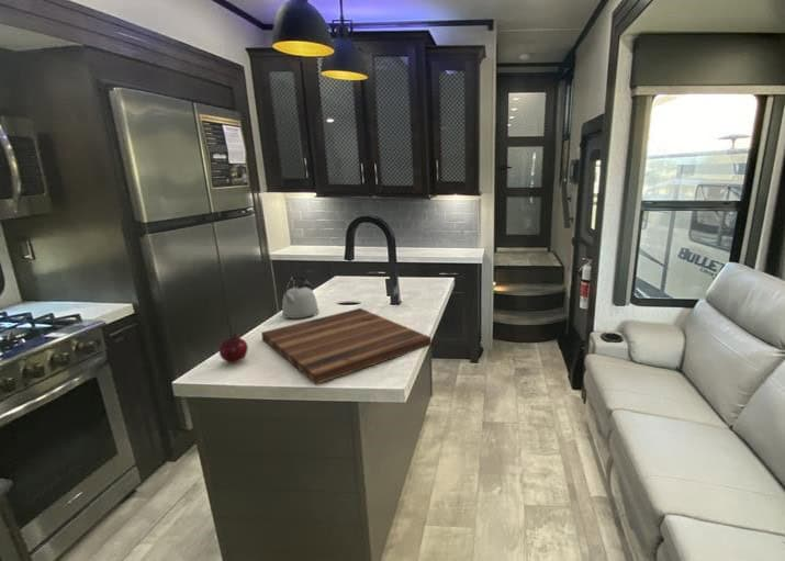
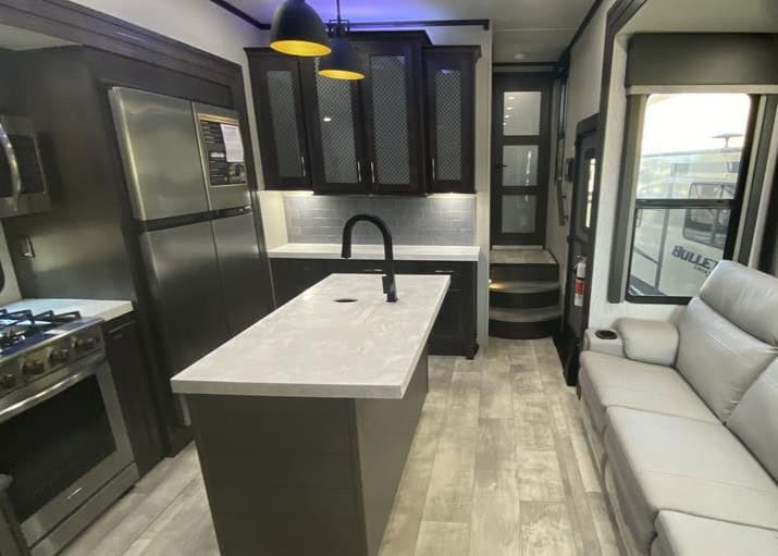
- kettle (298, 294)
- cutting board (343, 338)
- fruit (233, 348)
